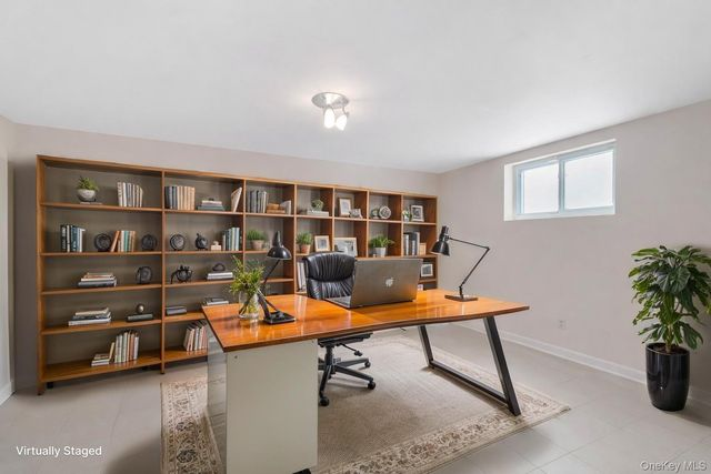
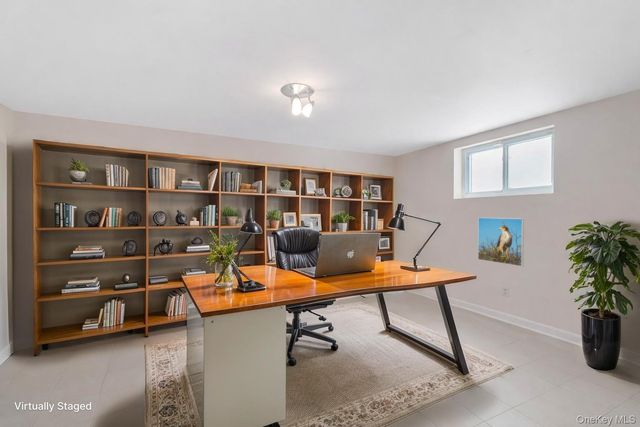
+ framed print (499, 240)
